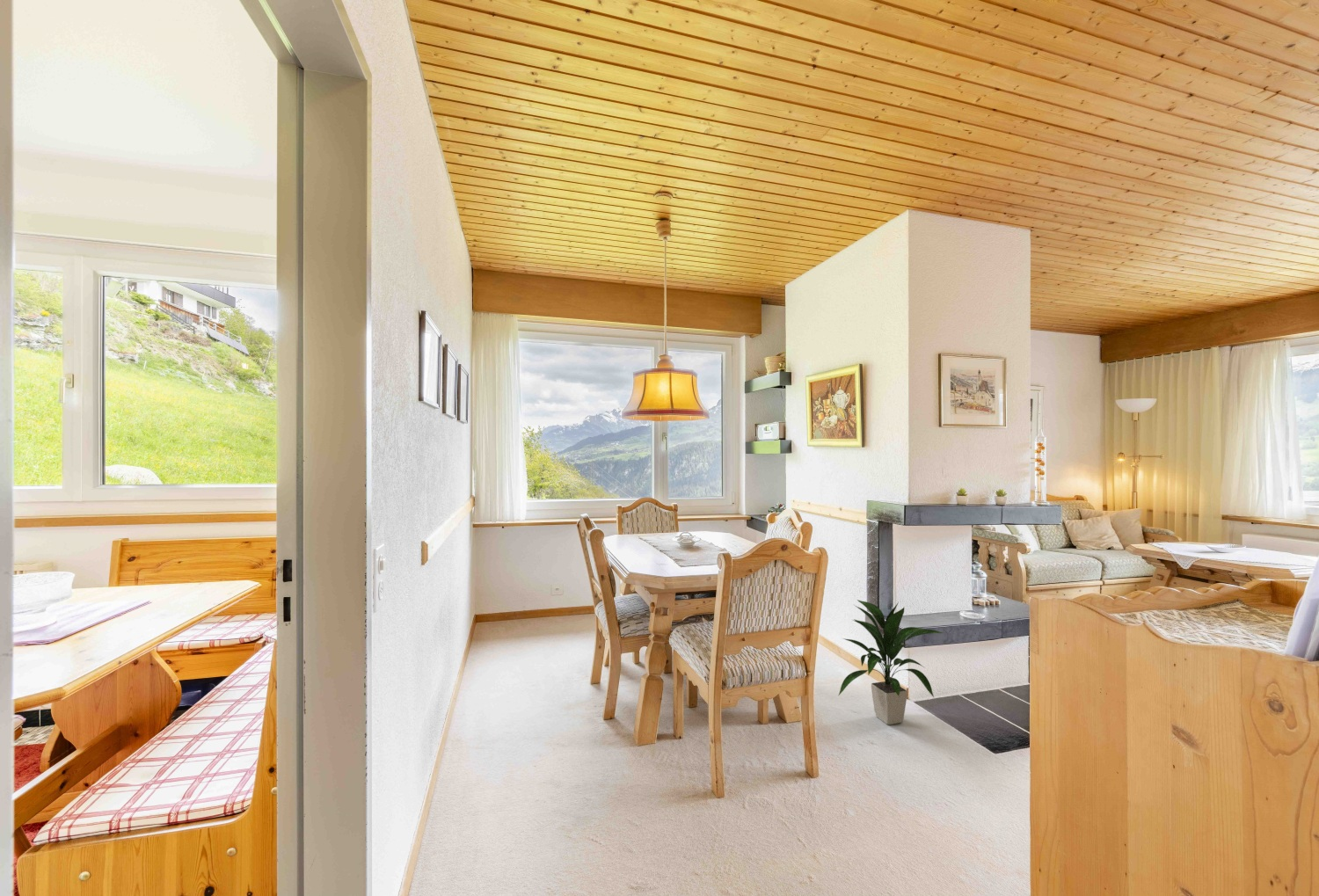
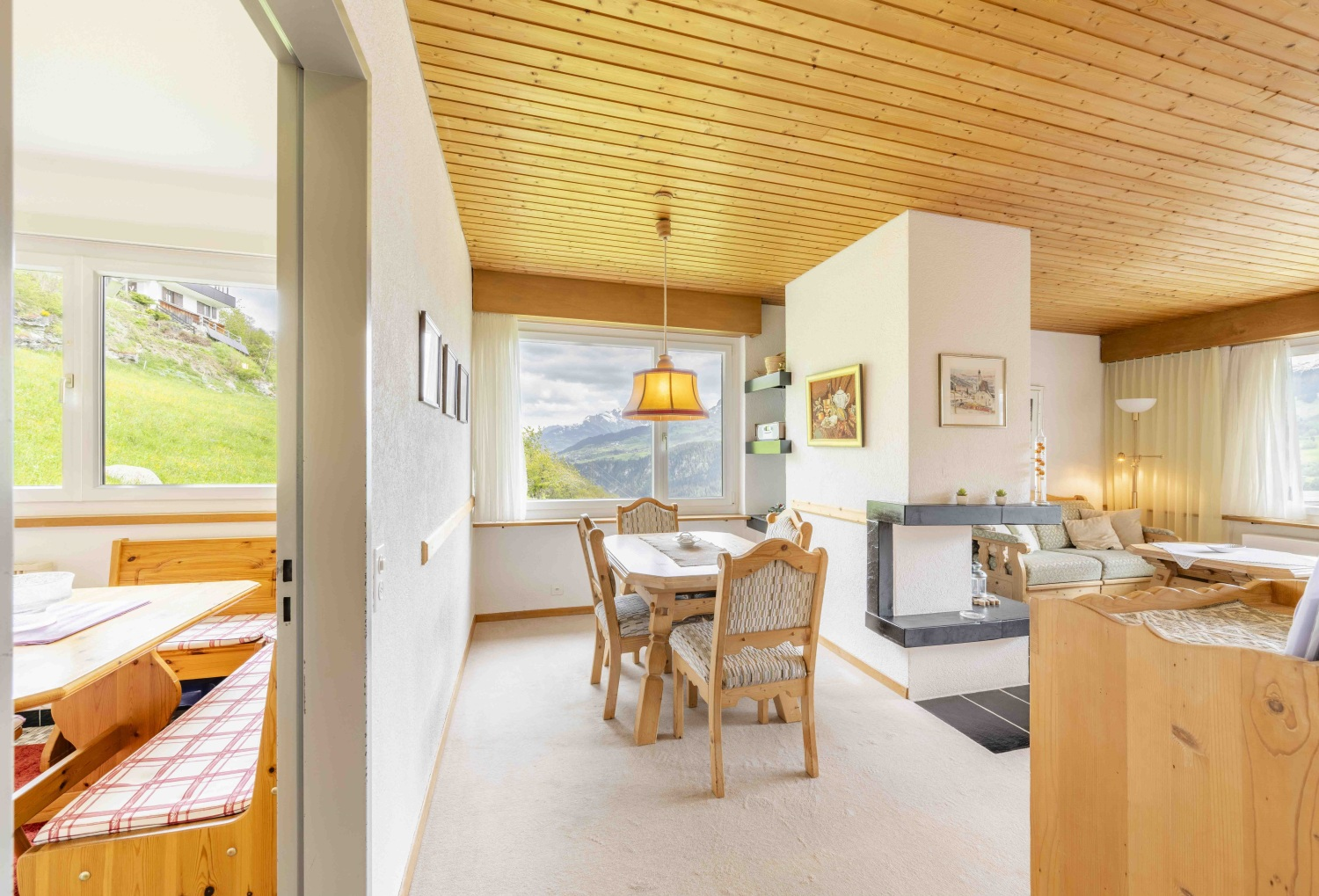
- indoor plant (883, 658)
